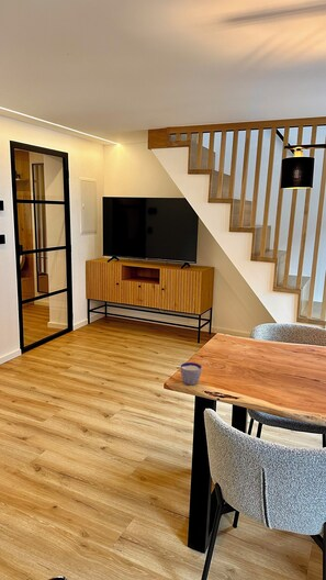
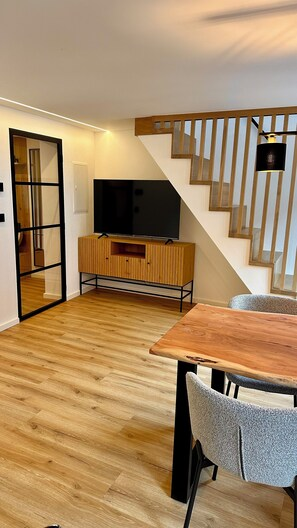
- cup (191, 372)
